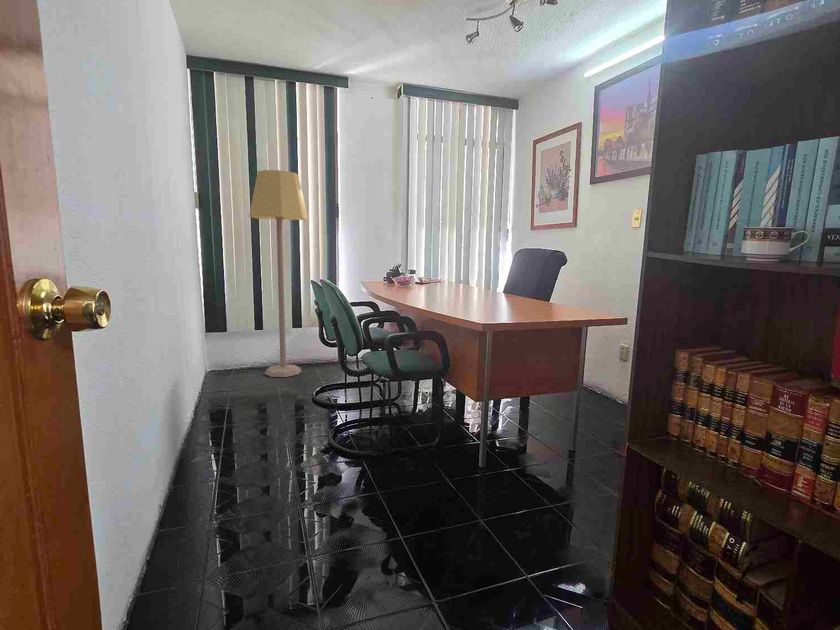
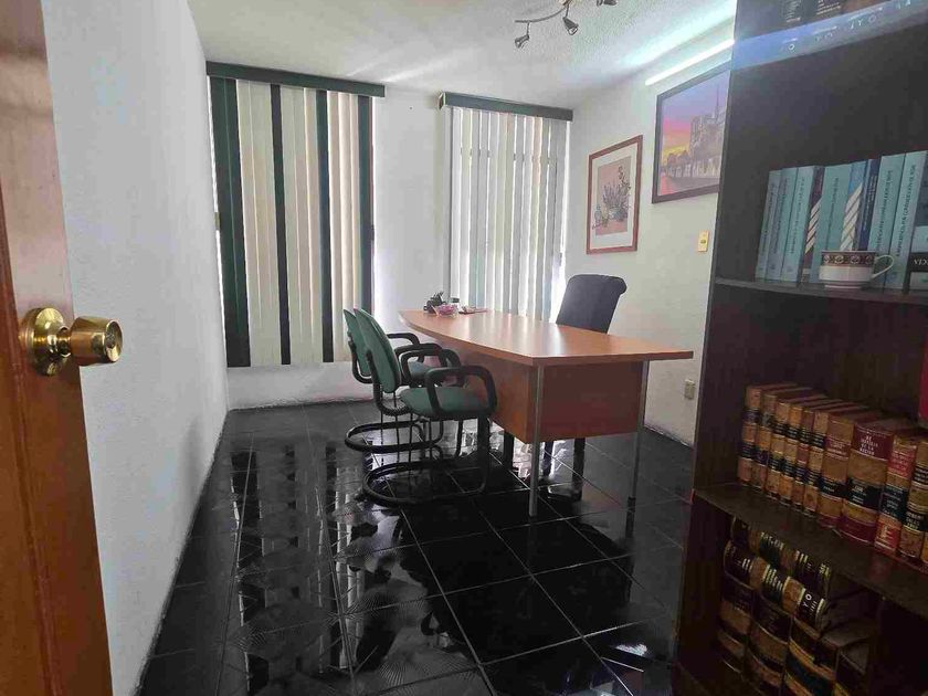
- lamp (280, 276)
